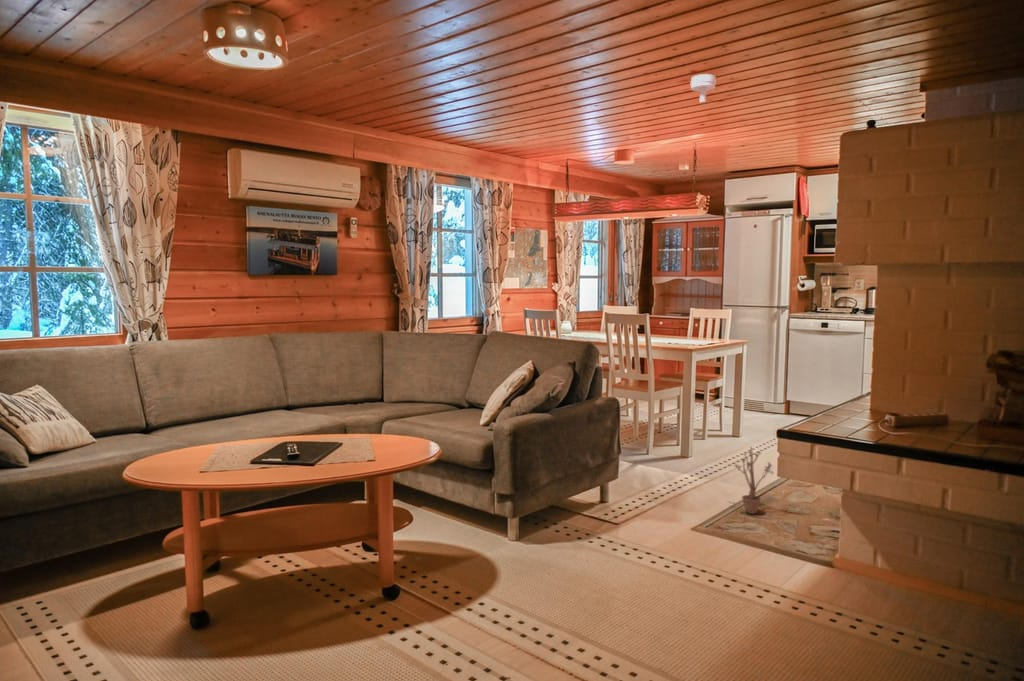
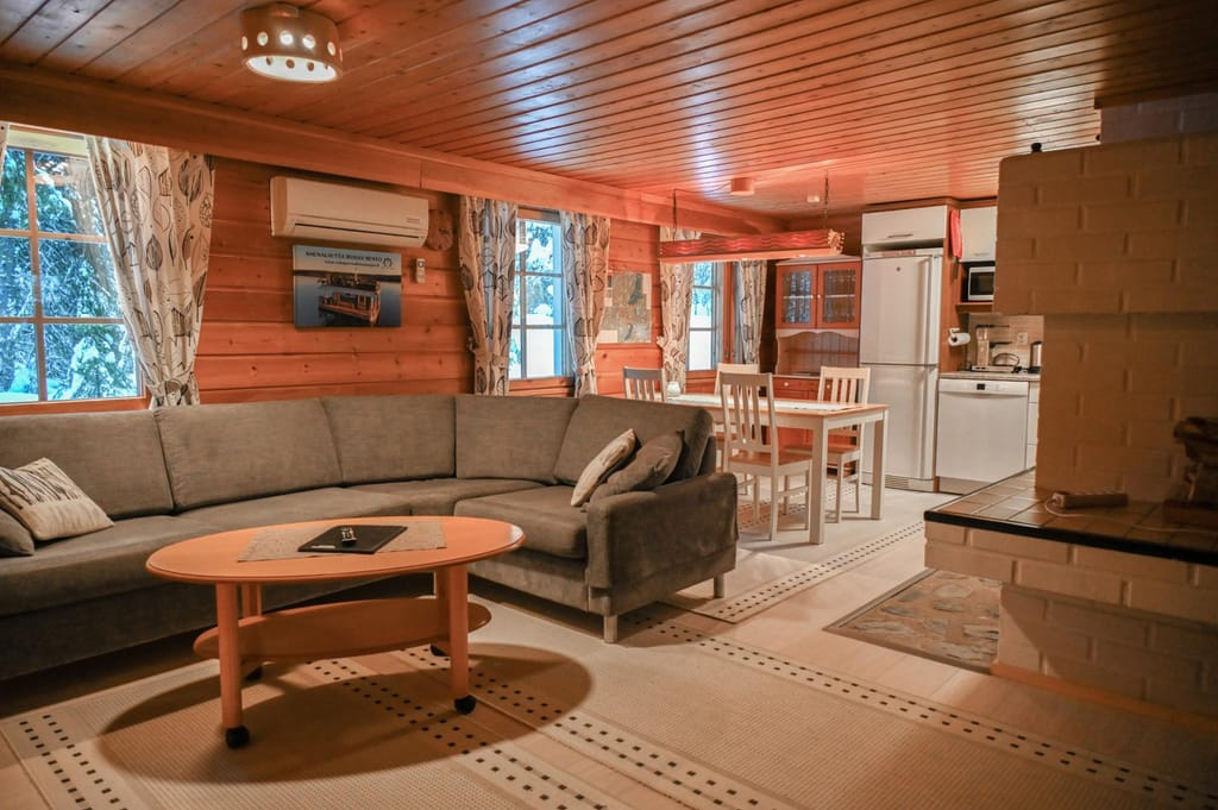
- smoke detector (703, 89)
- decorative plant (748, 479)
